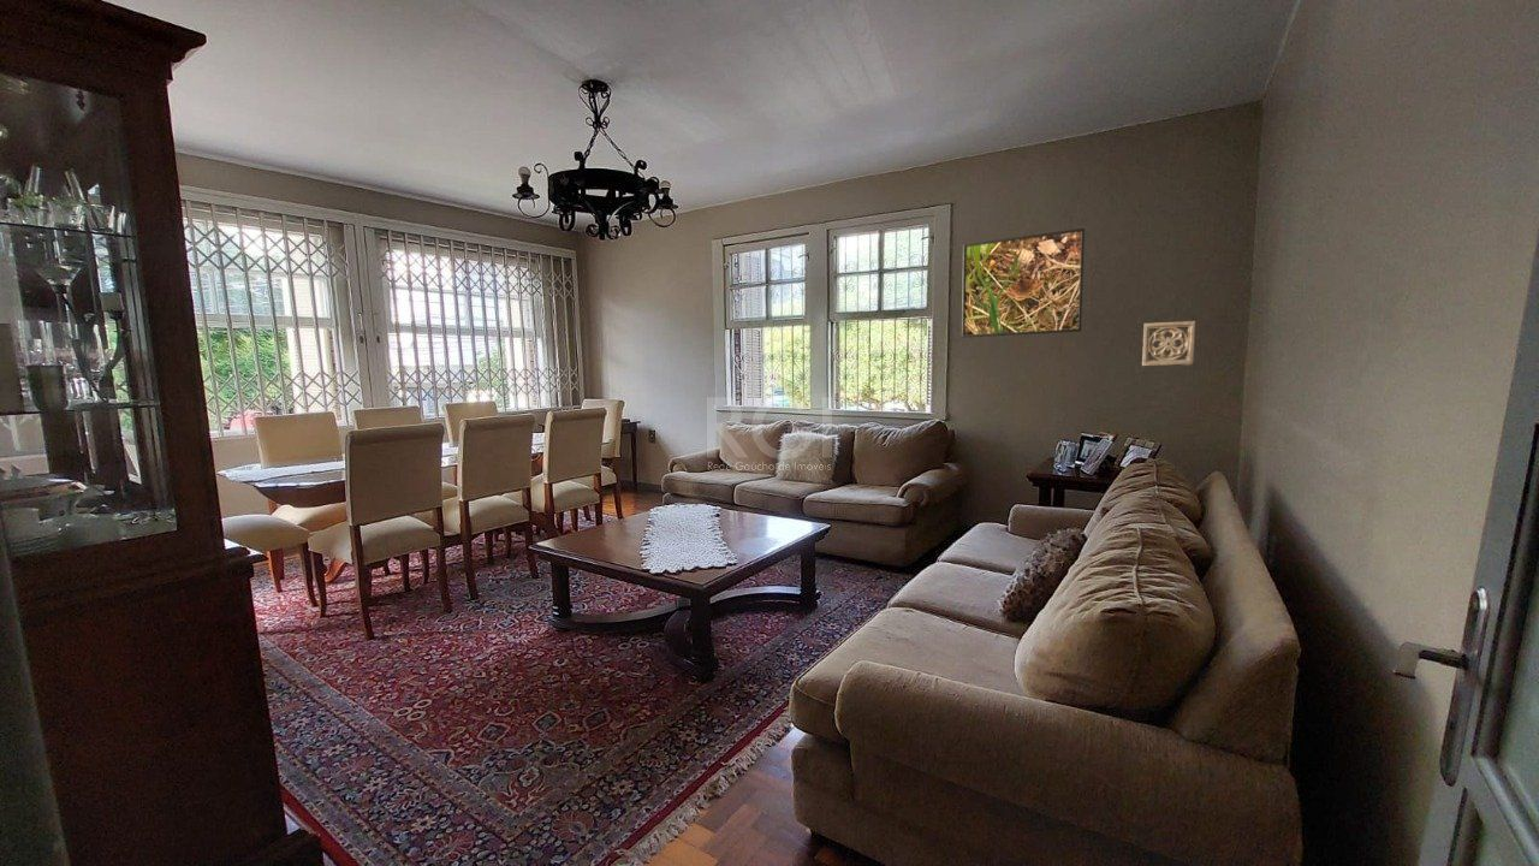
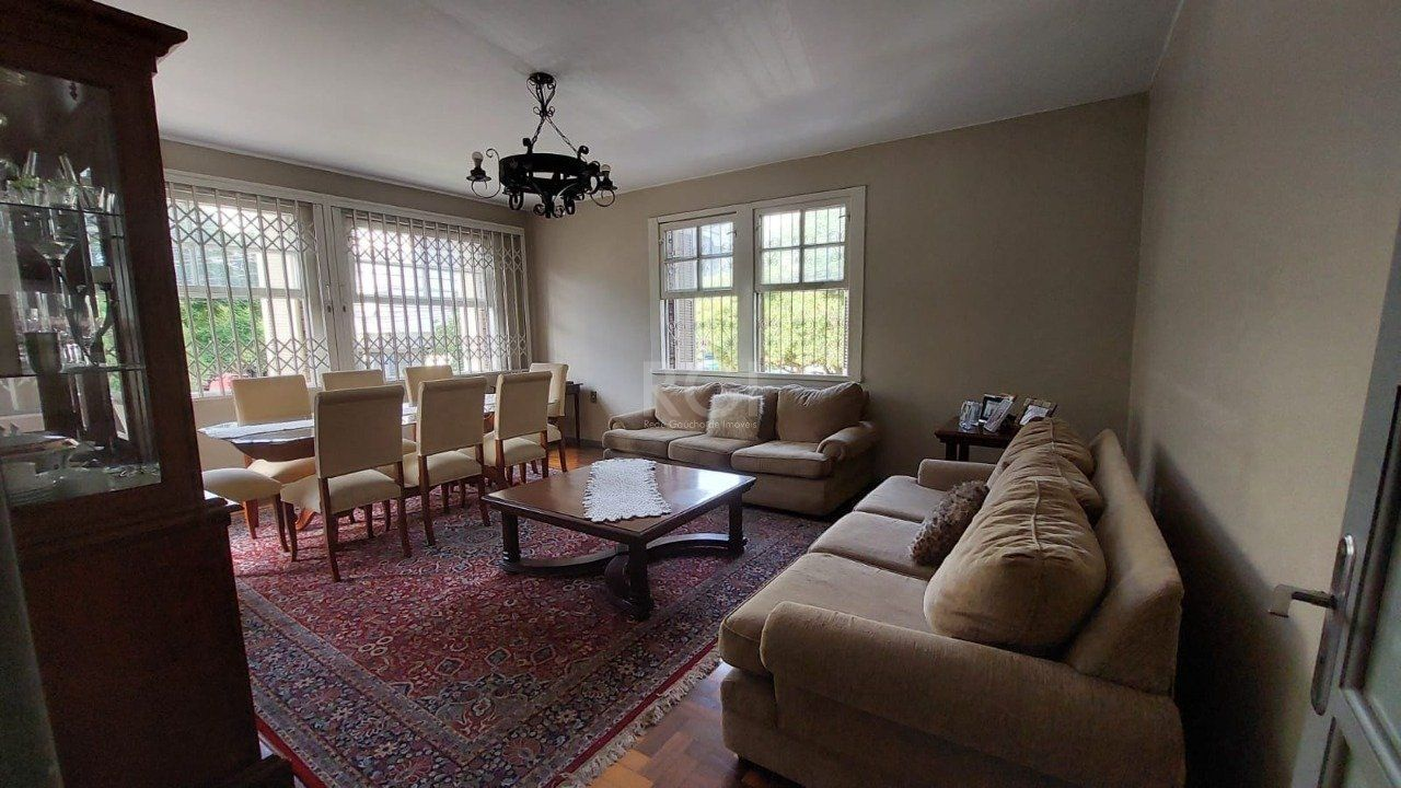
- wall ornament (1167, 344)
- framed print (1020, 285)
